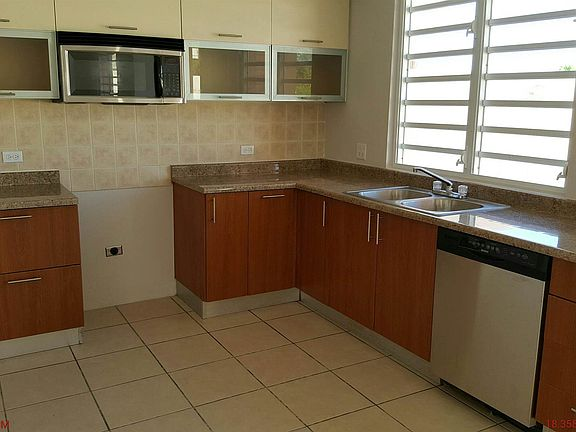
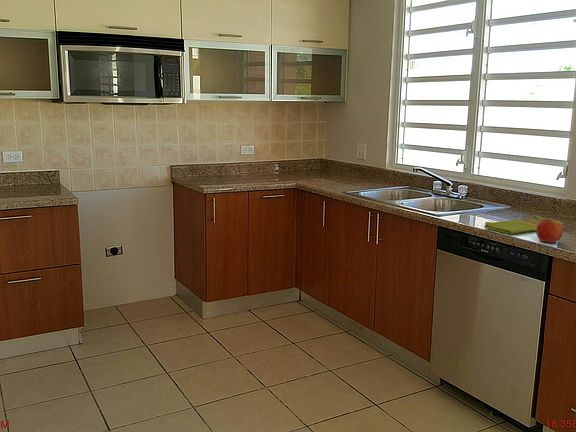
+ fruit (549, 229)
+ dish towel (523, 224)
